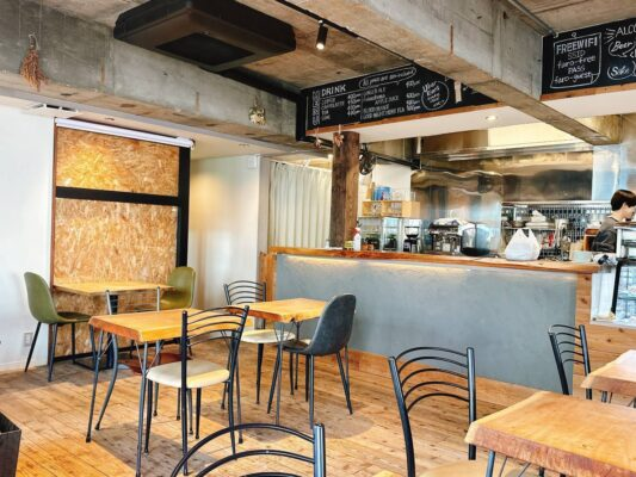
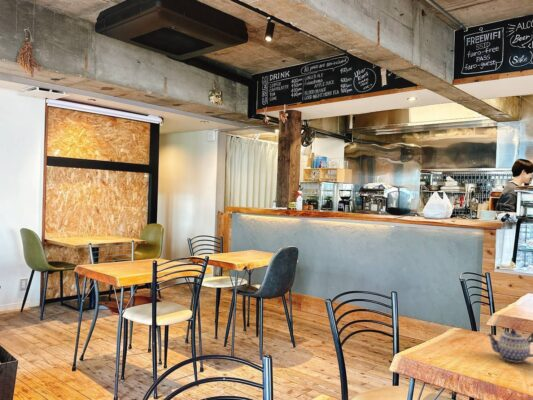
+ teapot (513, 344)
